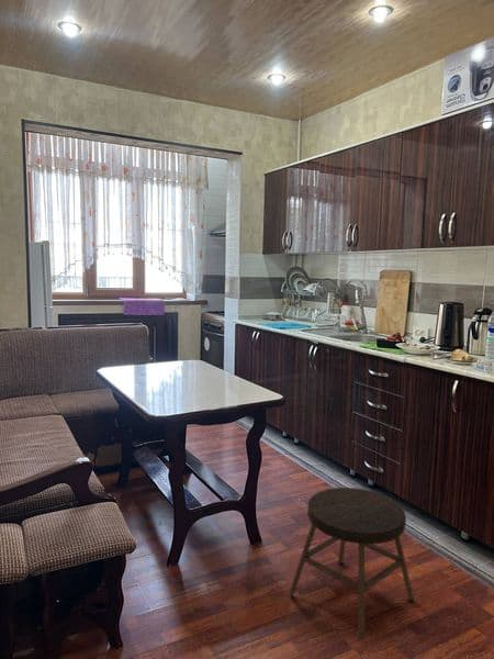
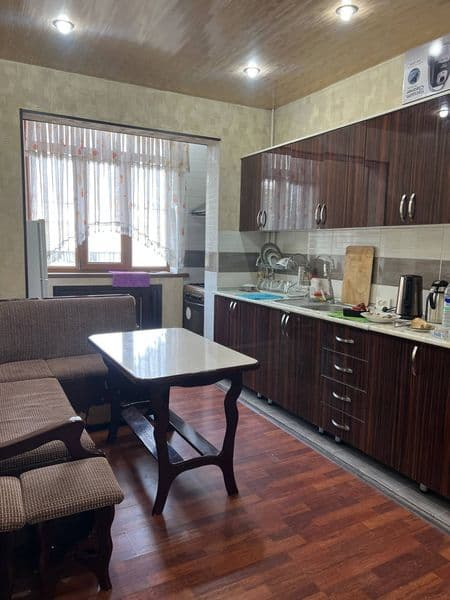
- stool (359, 552)
